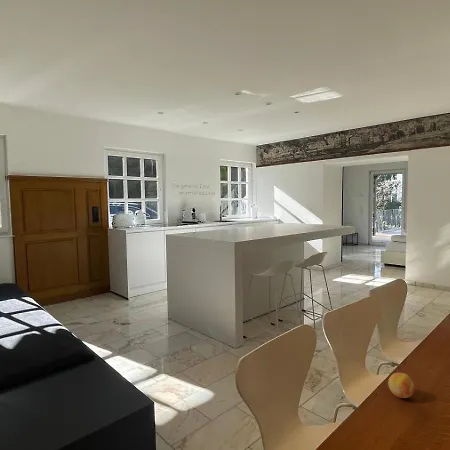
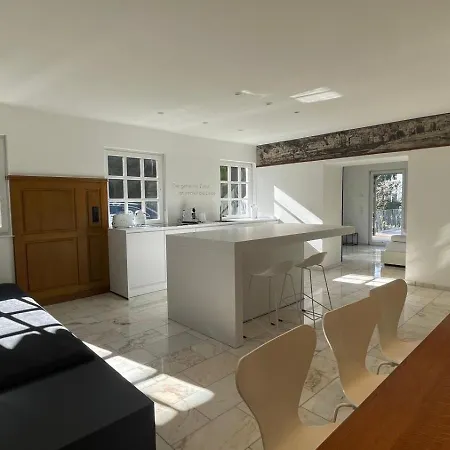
- fruit (400, 384)
